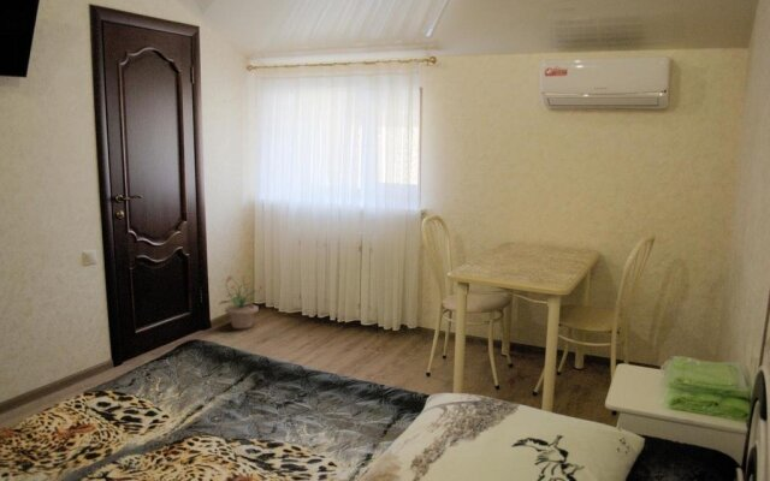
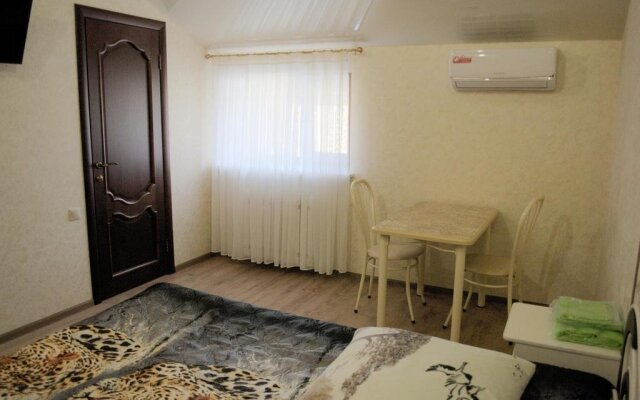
- potted plant (238, 301)
